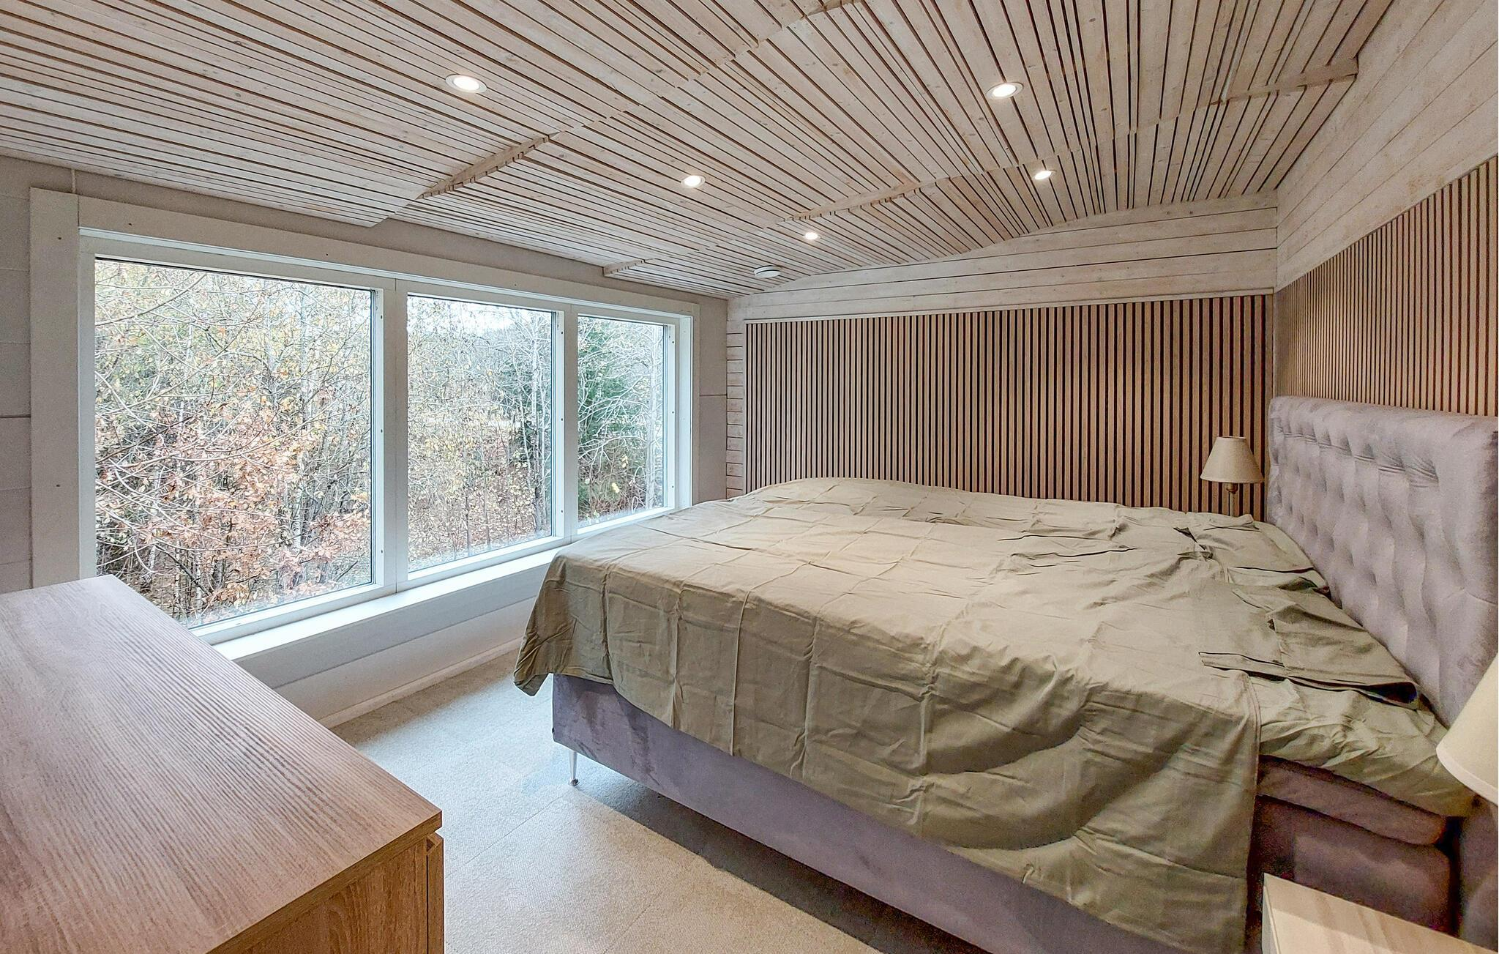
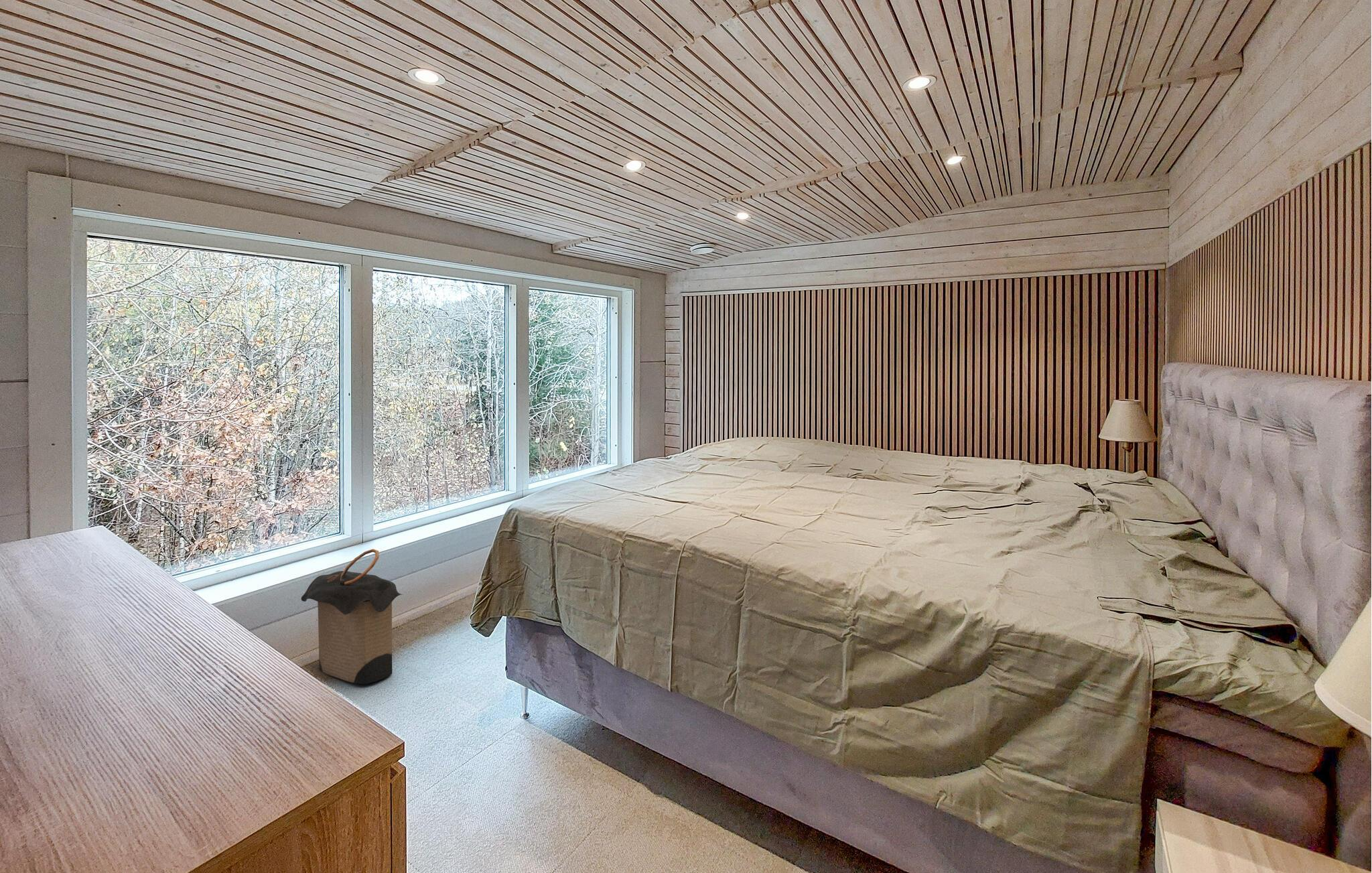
+ laundry hamper (350, 611)
